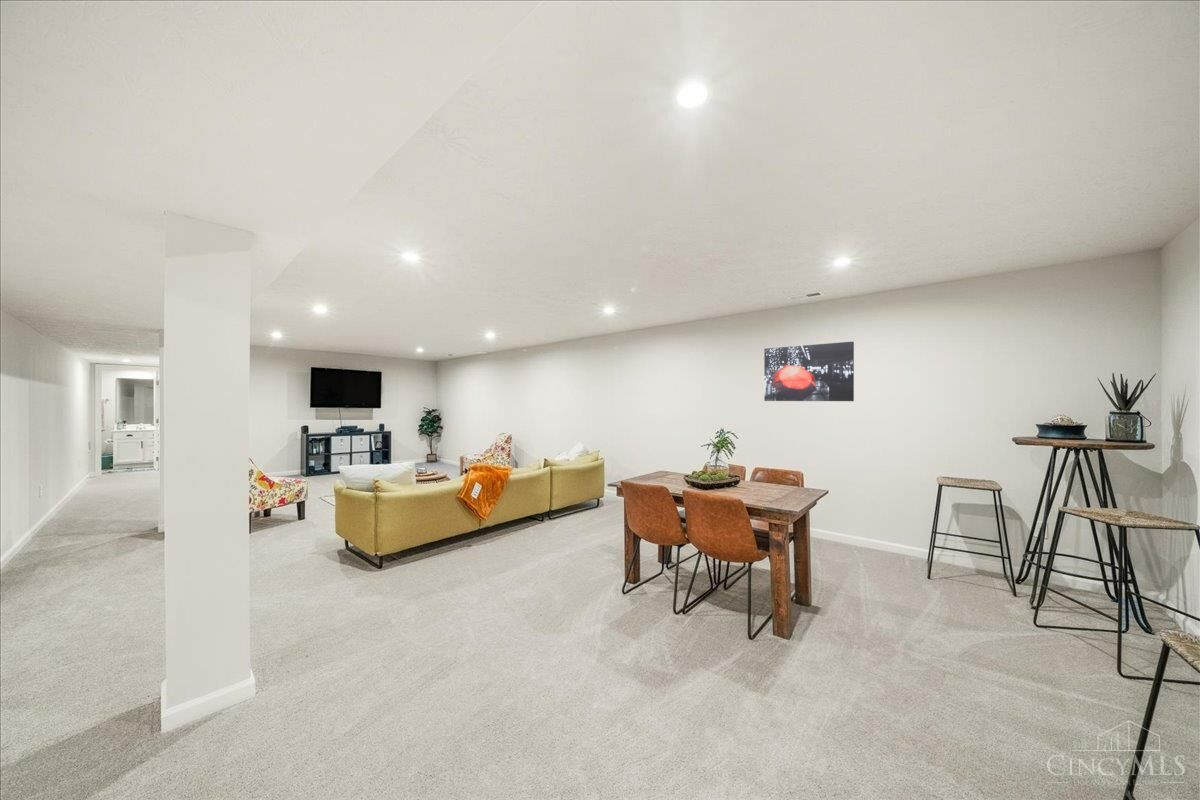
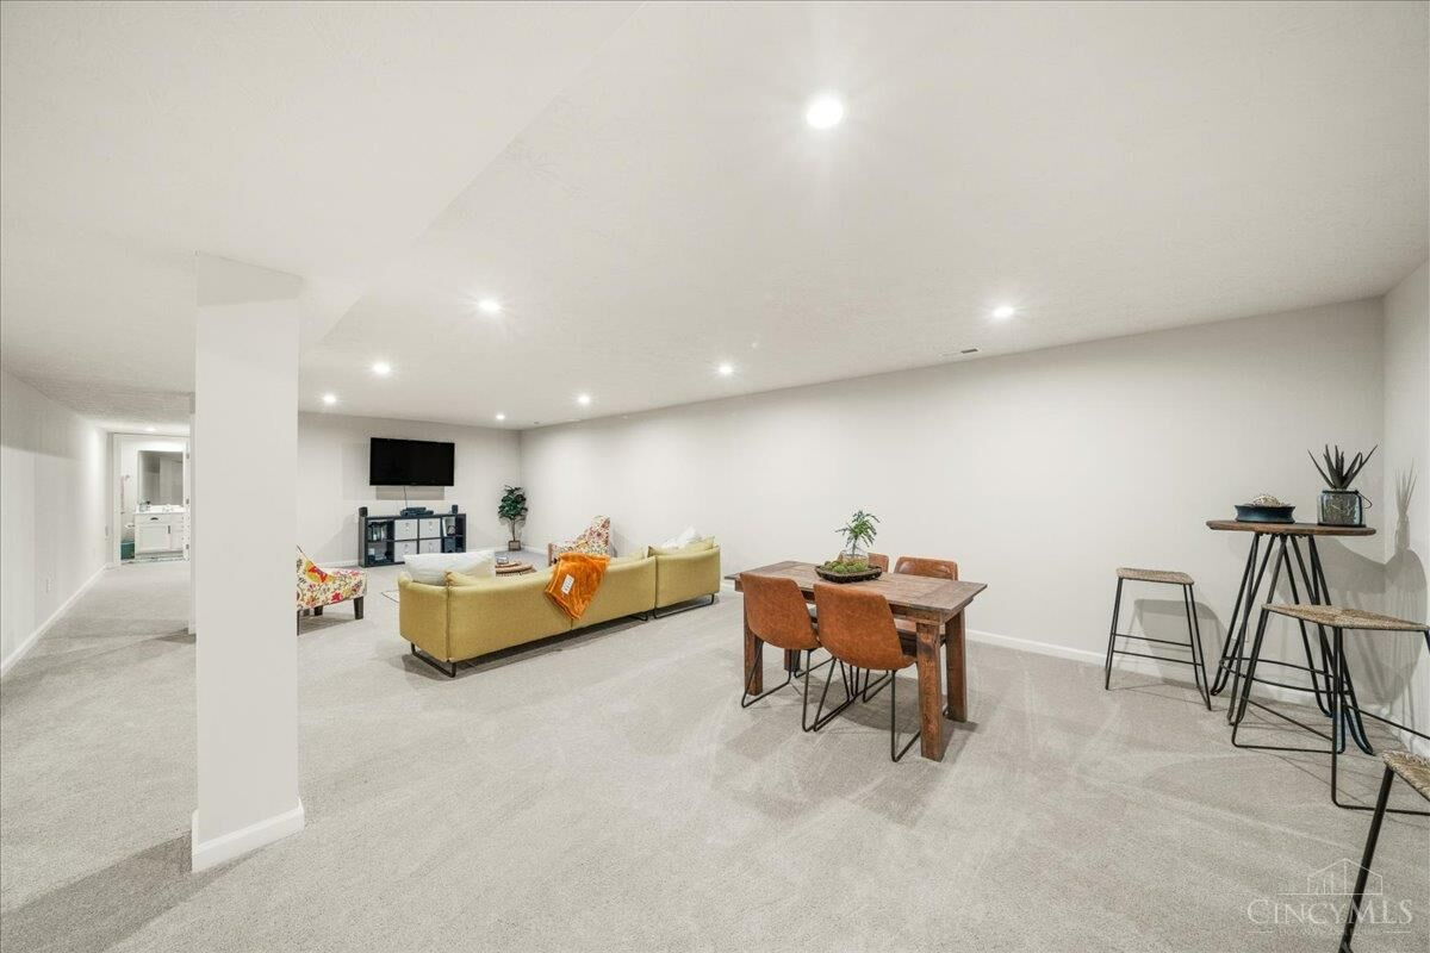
- wall art (806, 373)
